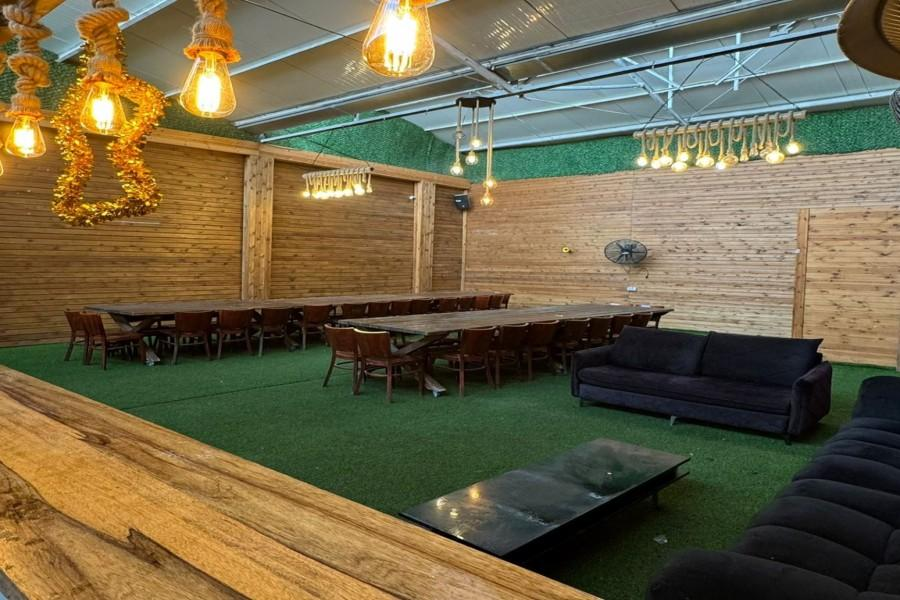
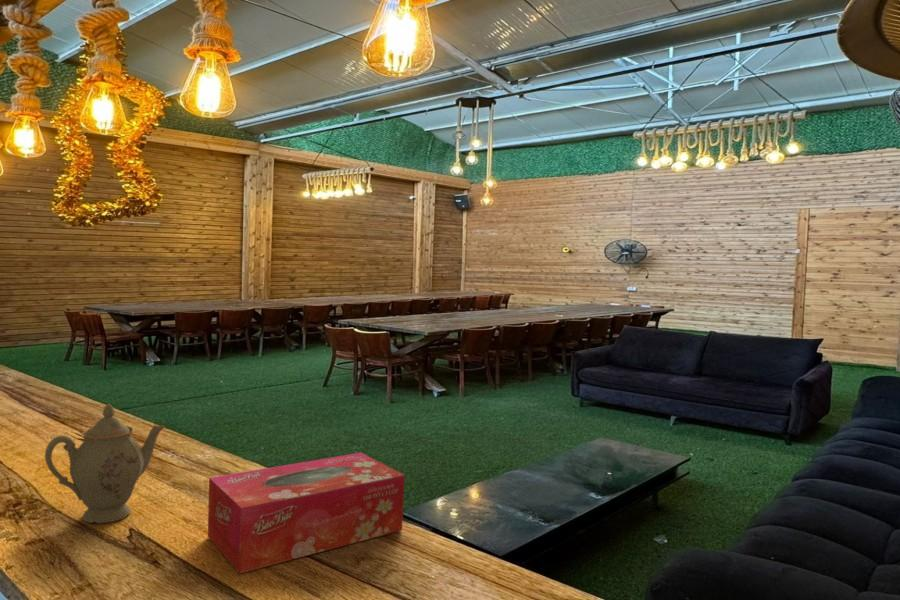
+ chinaware (108, 459)
+ tissue box (308, 504)
